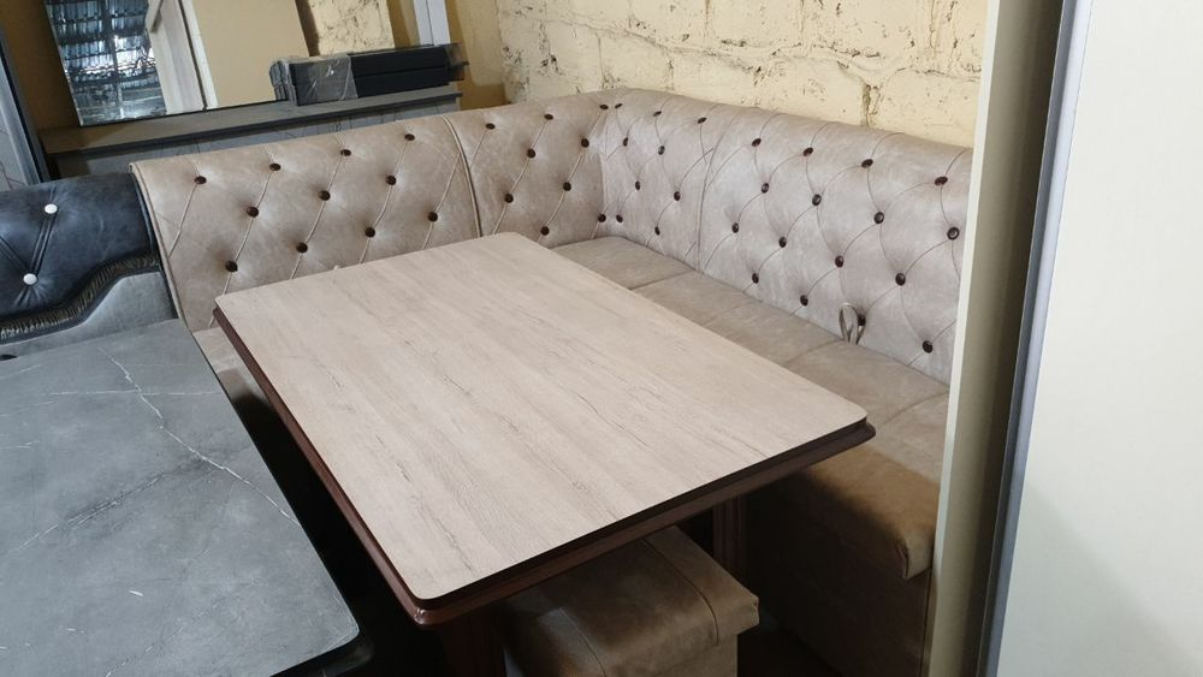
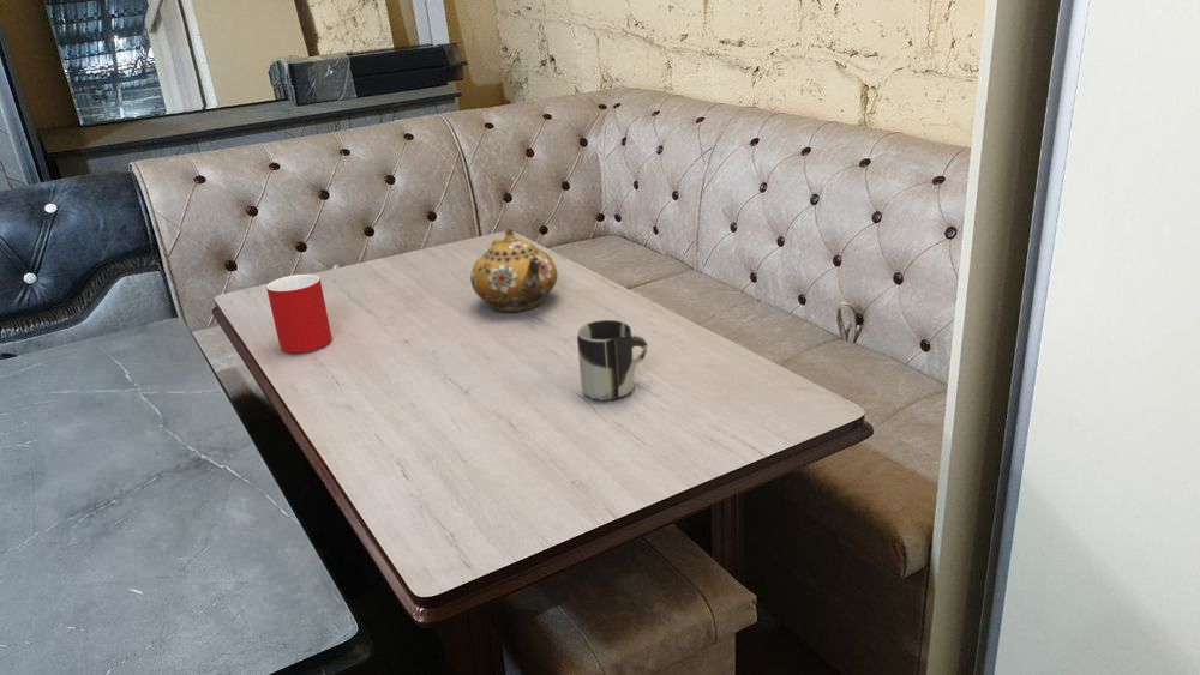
+ teapot (512, 266)
+ cup (614, 358)
+ cup (299, 309)
